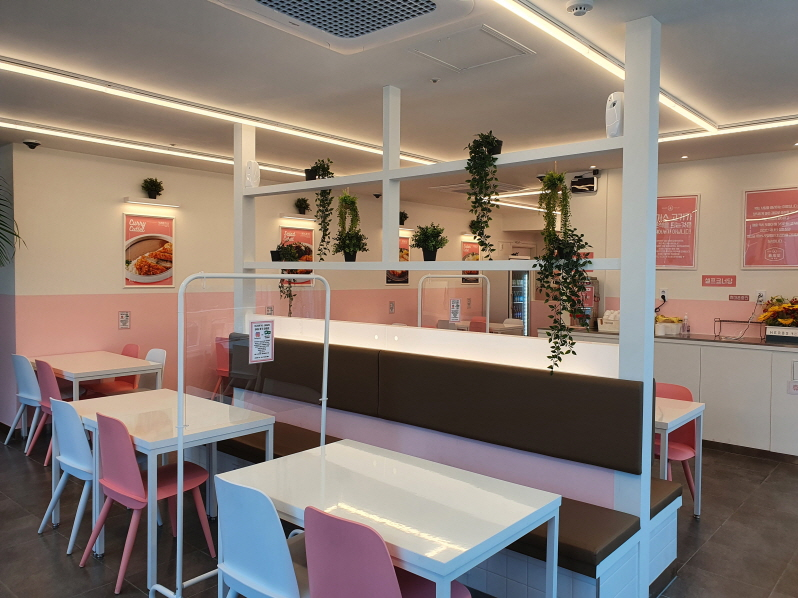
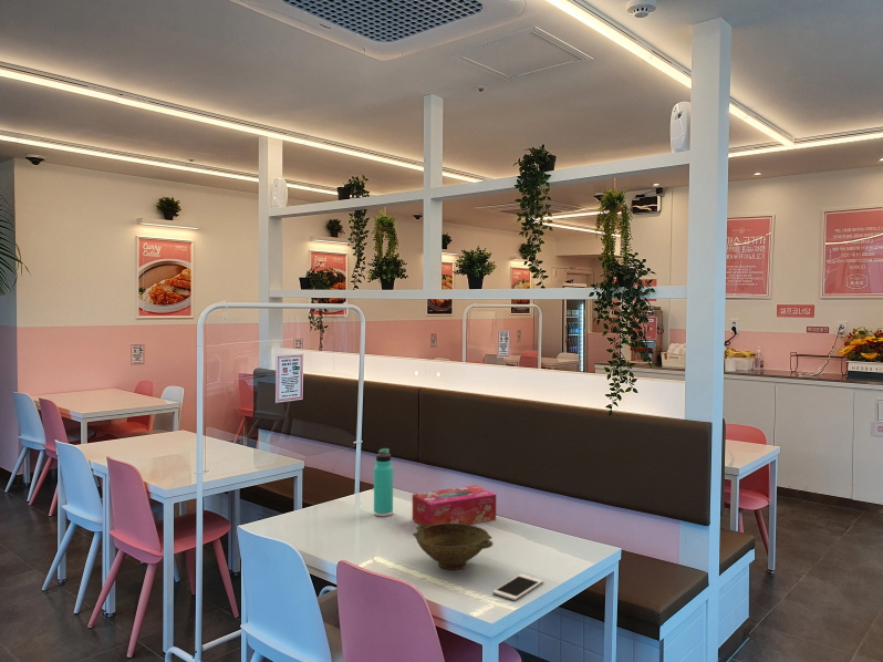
+ cell phone (518, 586)
+ thermos bottle (383, 482)
+ bowl (451, 548)
+ tissue box (454, 507)
